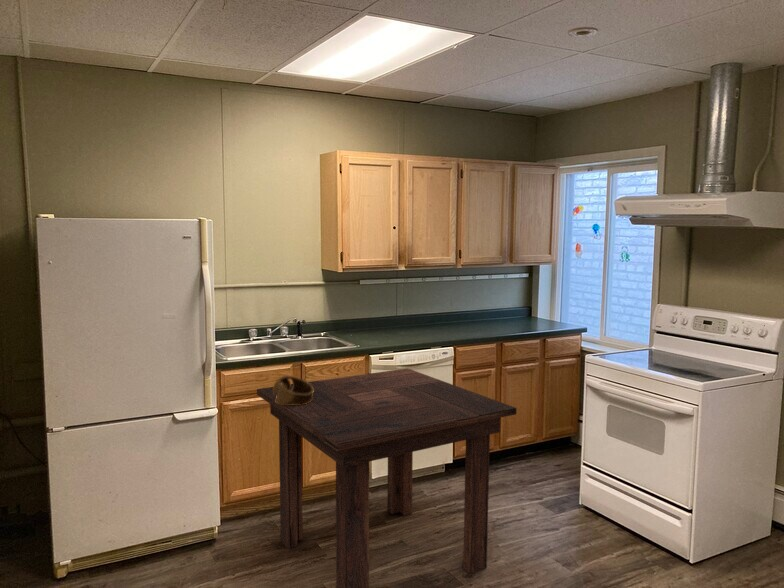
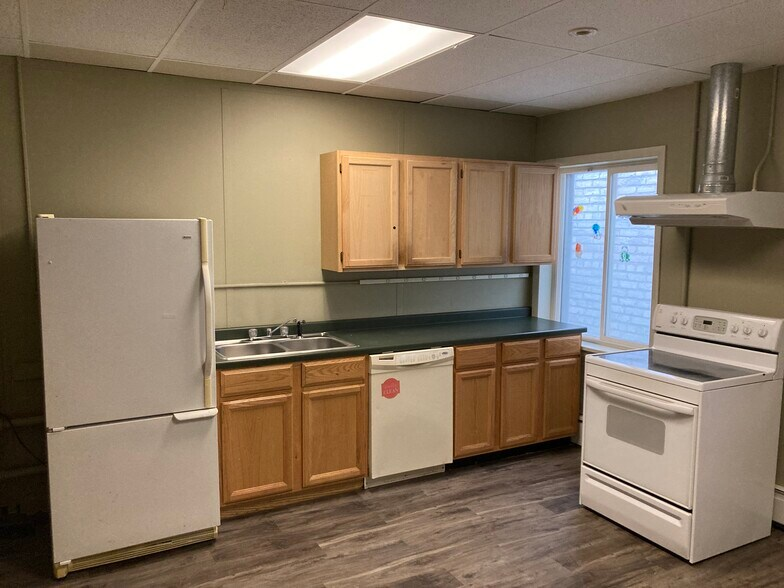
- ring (293, 388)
- dining table (388, 476)
